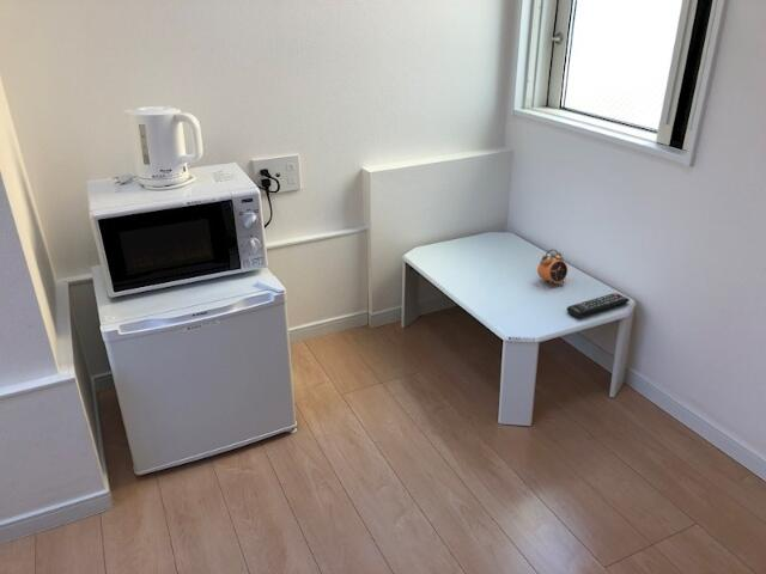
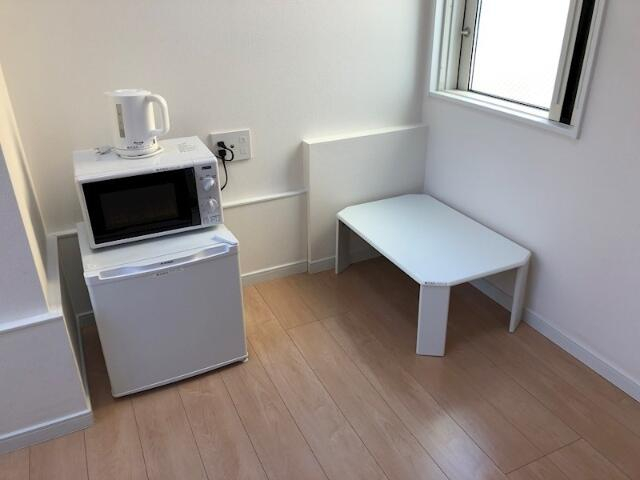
- alarm clock (552, 267)
- remote control (598, 305)
